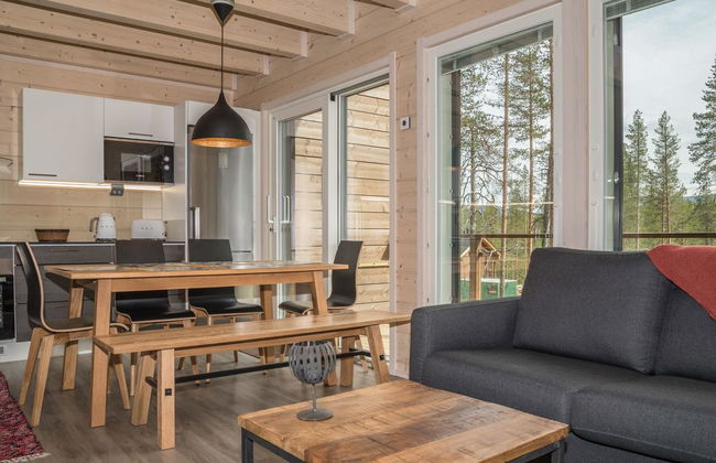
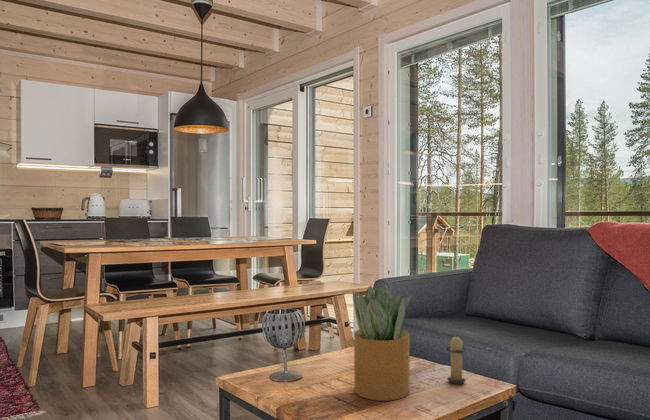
+ candle (456, 357)
+ potted plant (380, 340)
